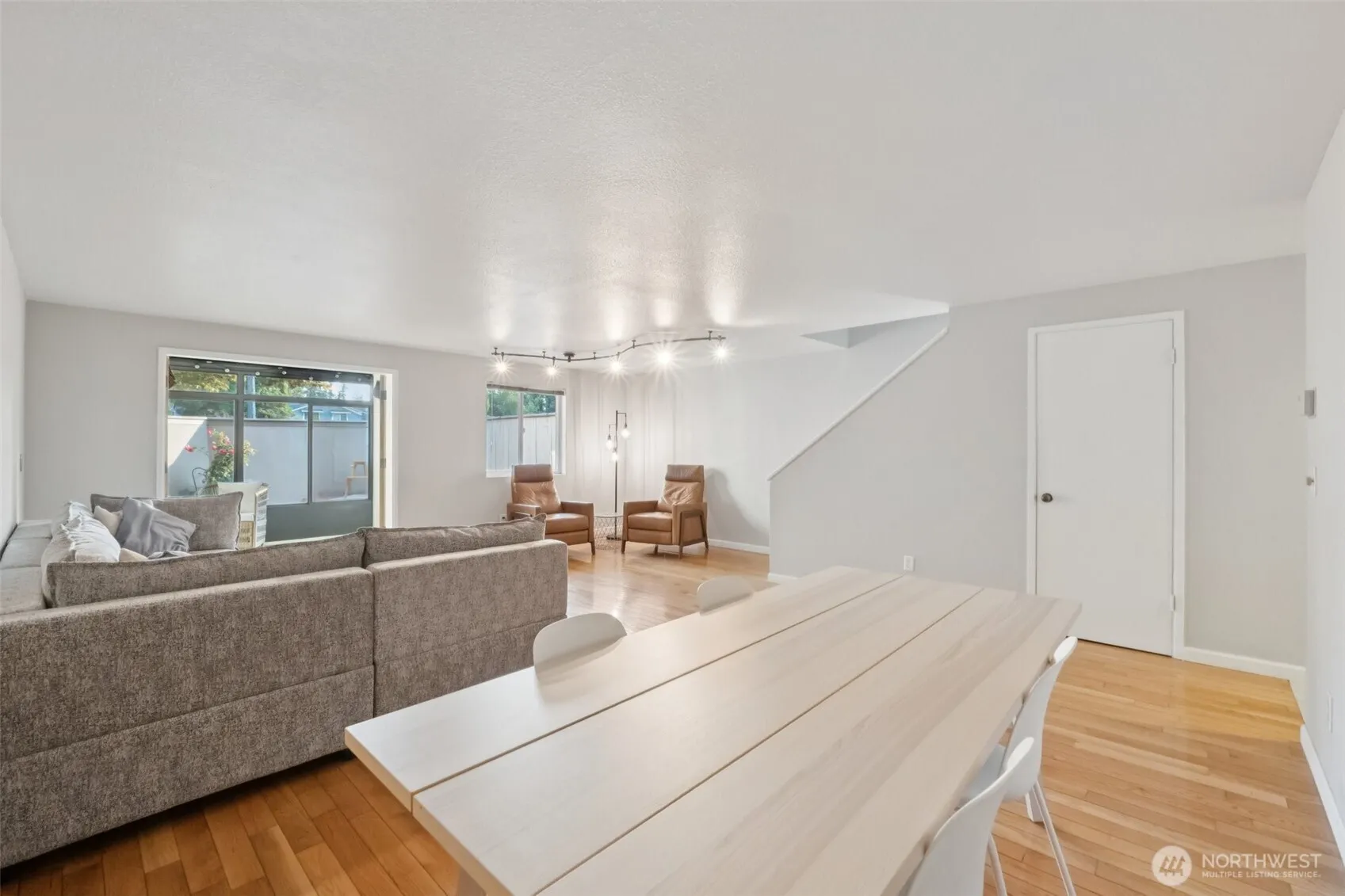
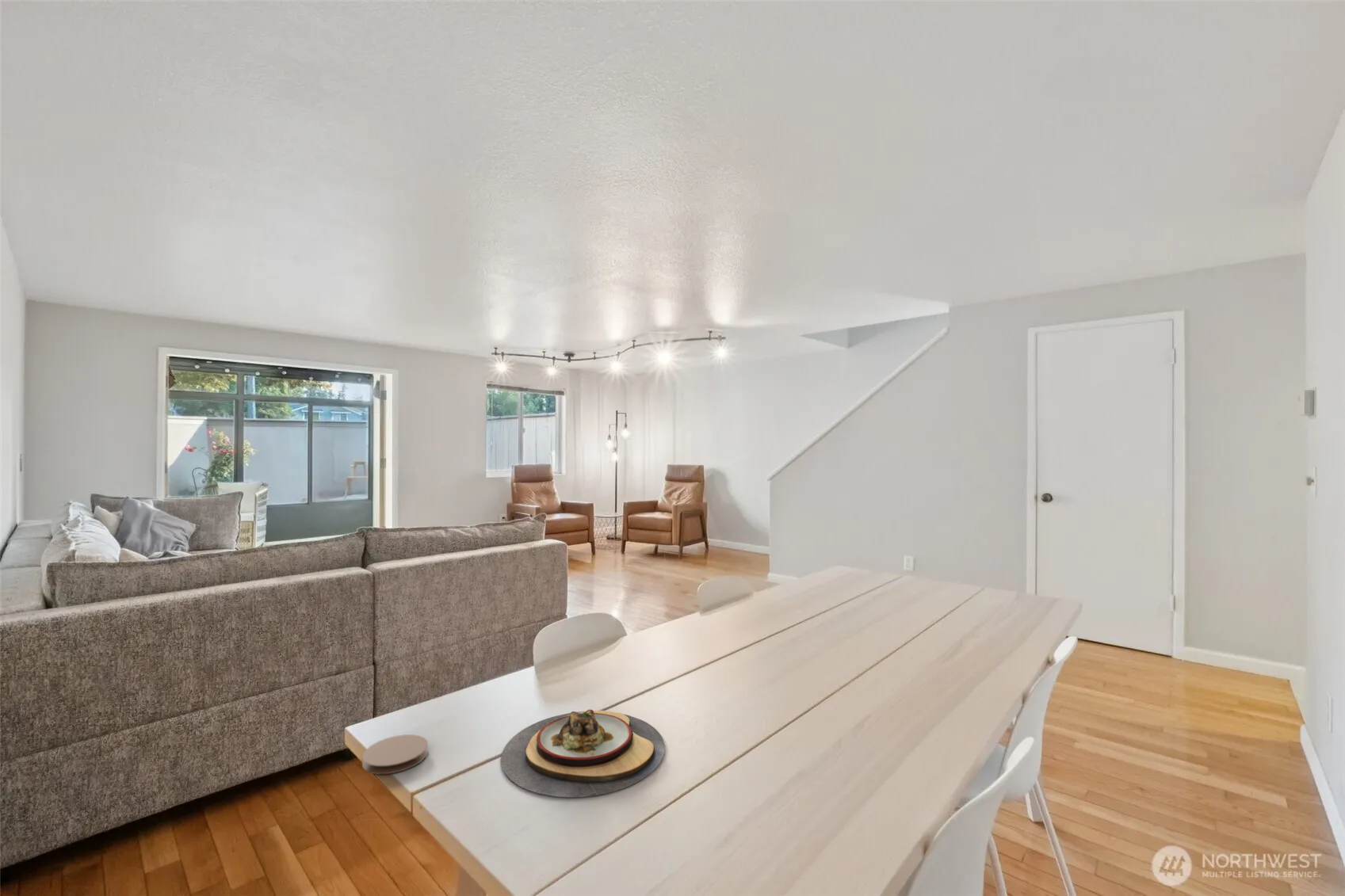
+ plate (584, 730)
+ coaster (395, 753)
